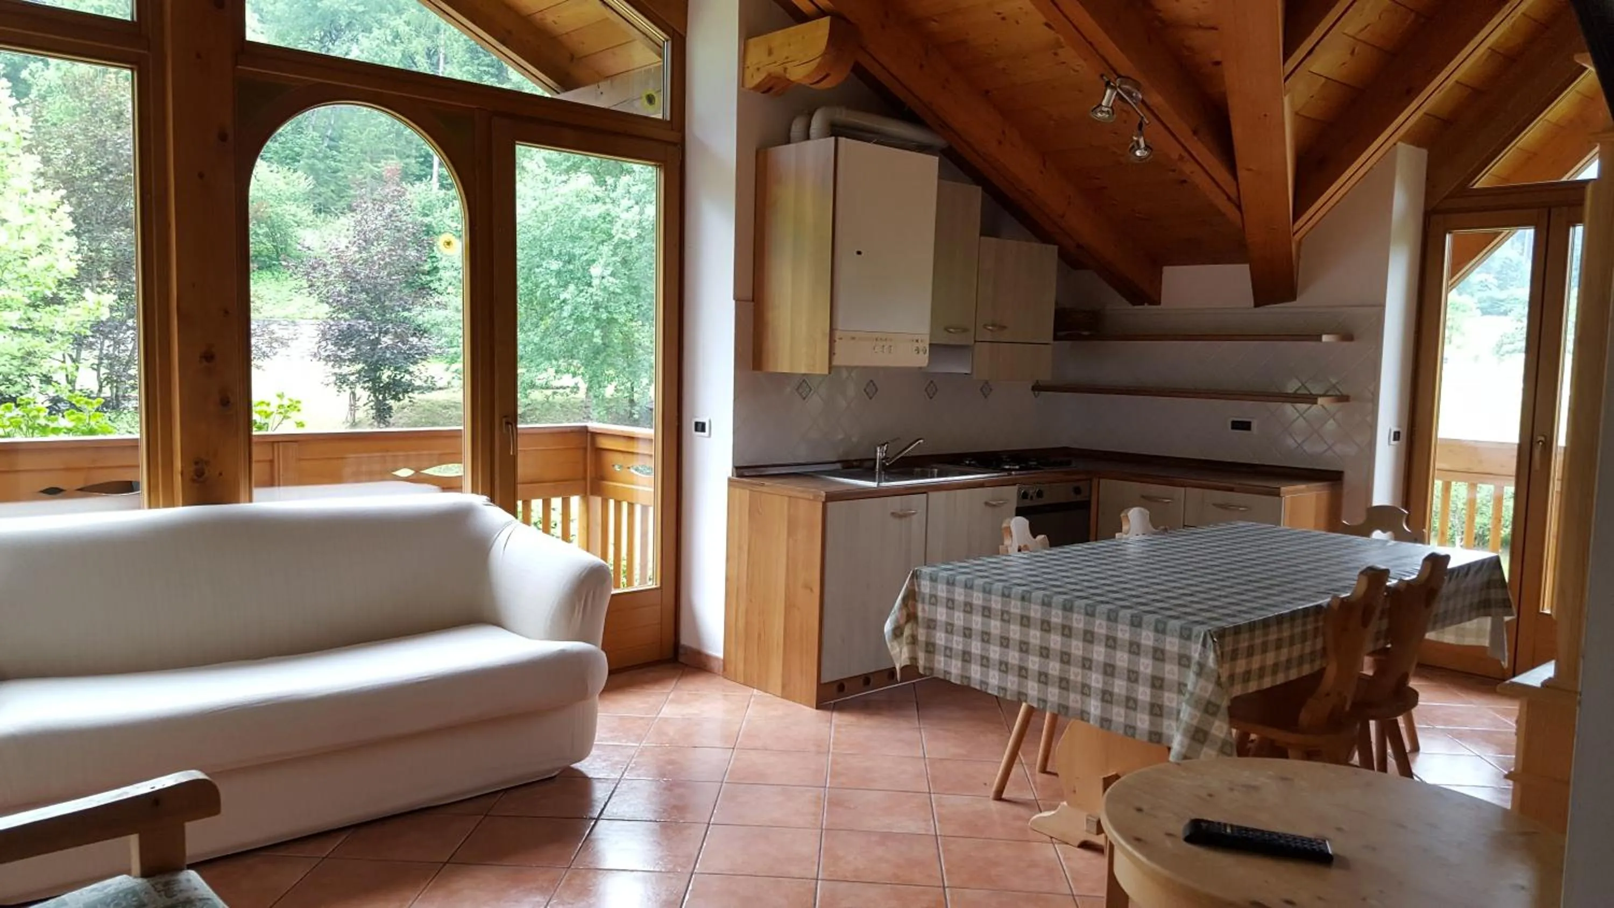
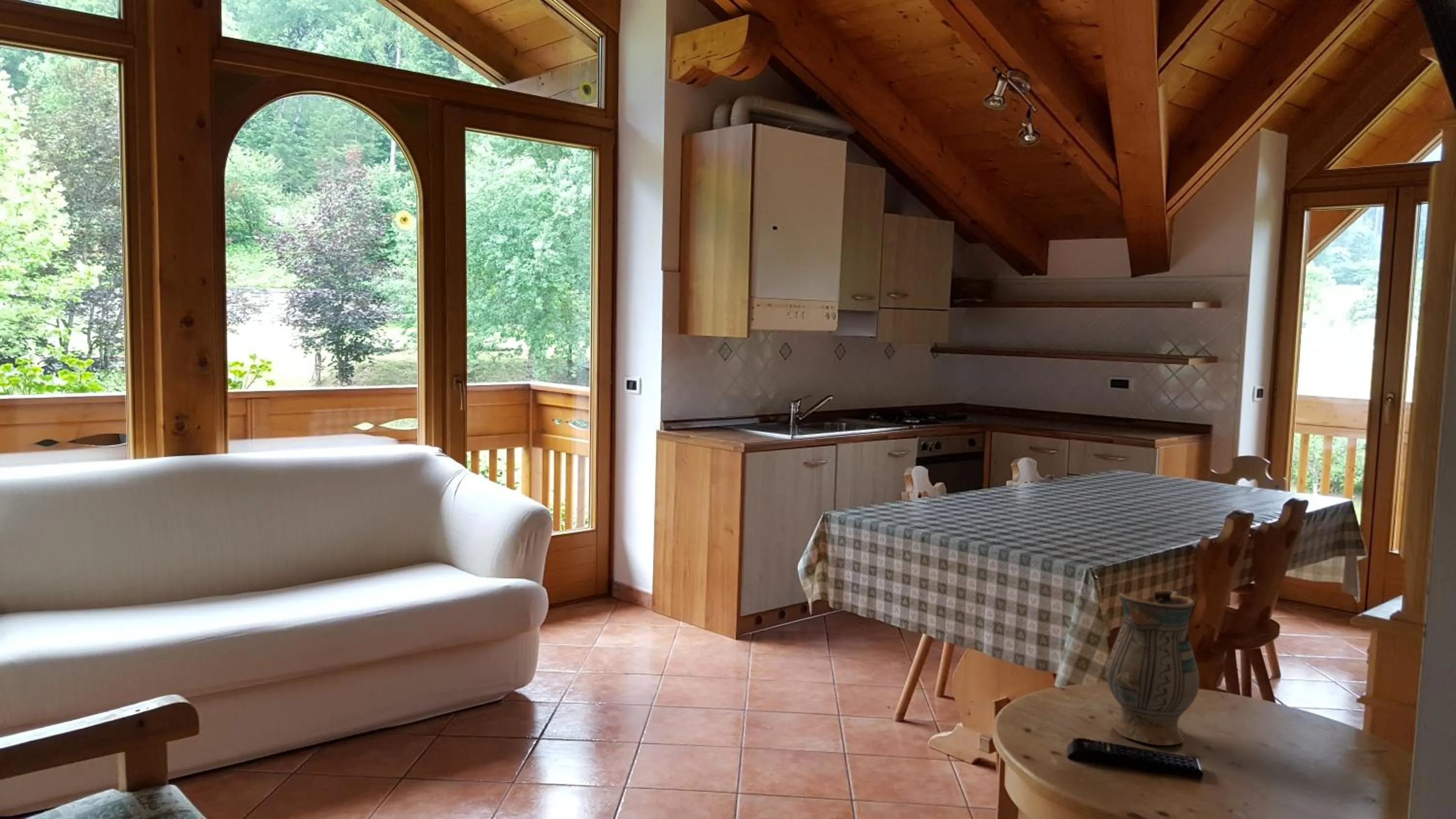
+ ceramic pitcher (1151, 664)
